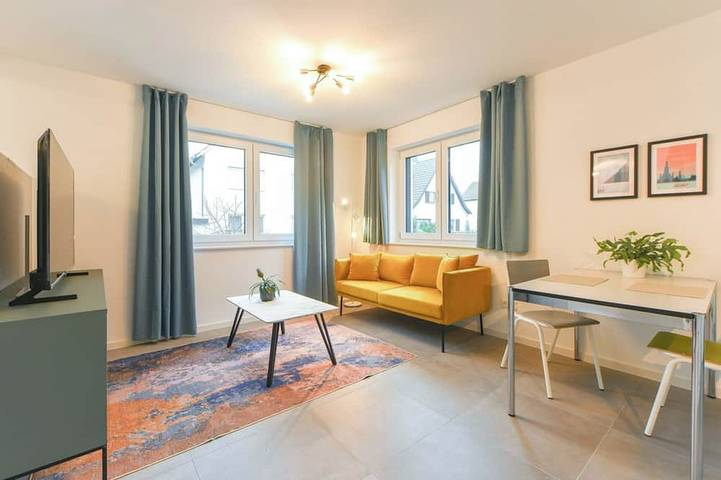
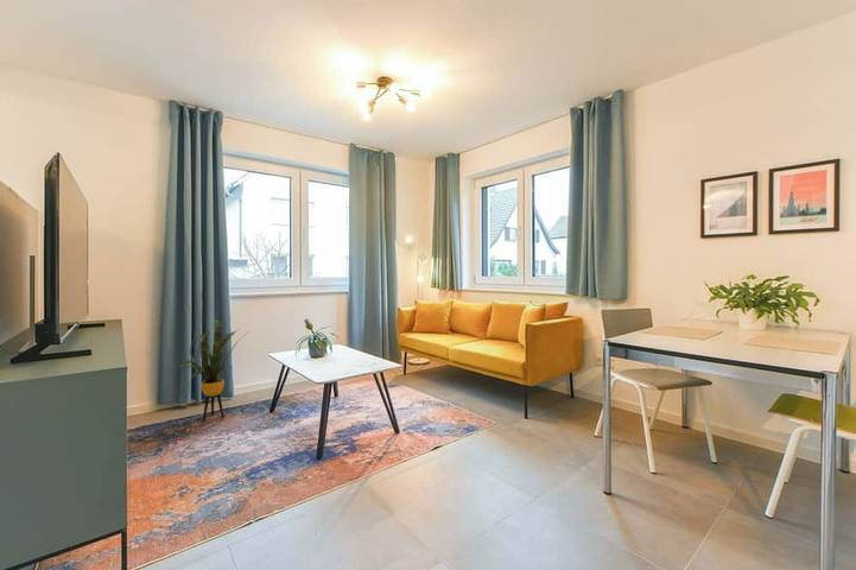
+ house plant (217, 368)
